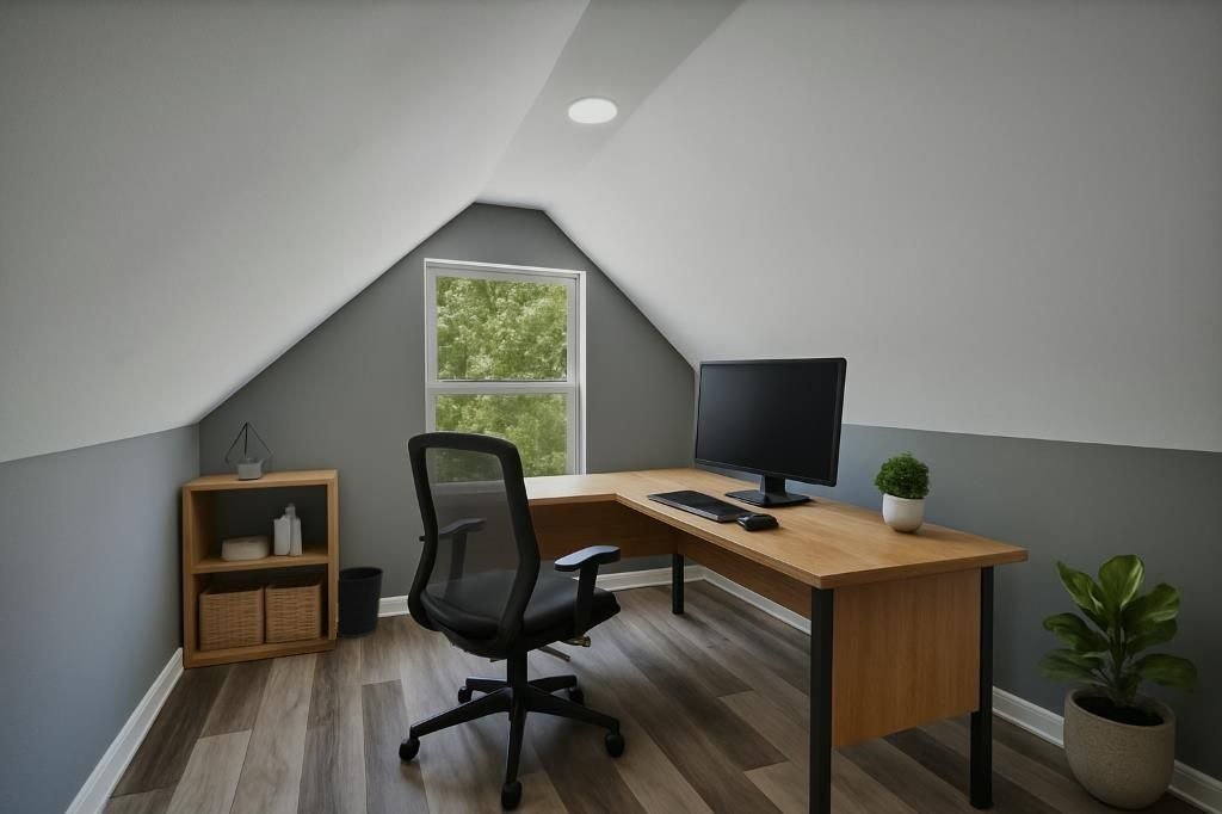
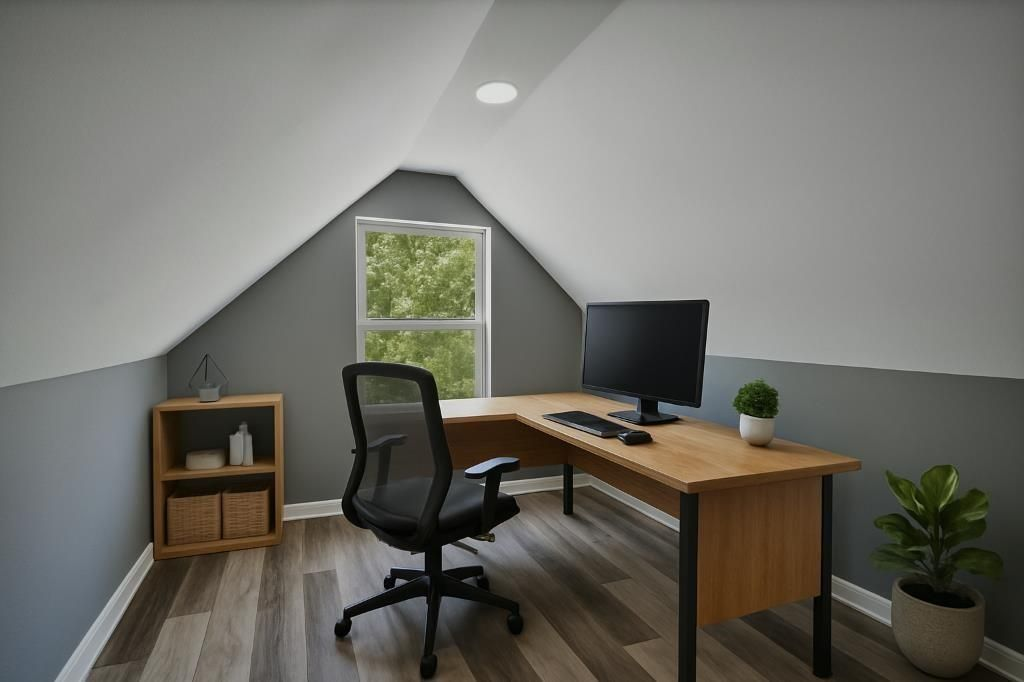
- wastebasket (357, 602)
